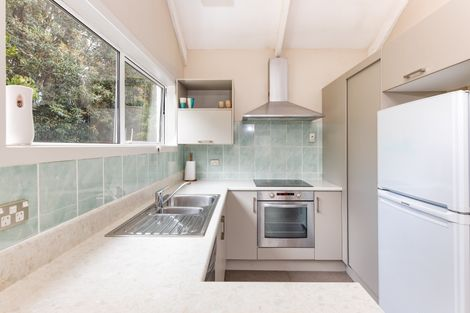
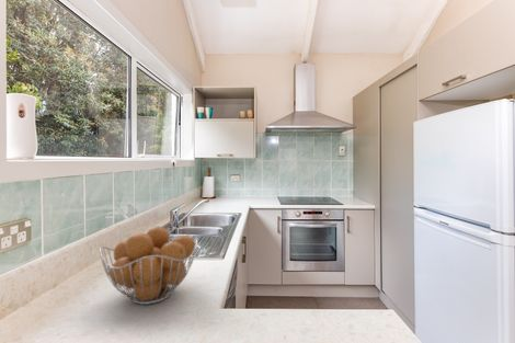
+ fruit basket (151, 262)
